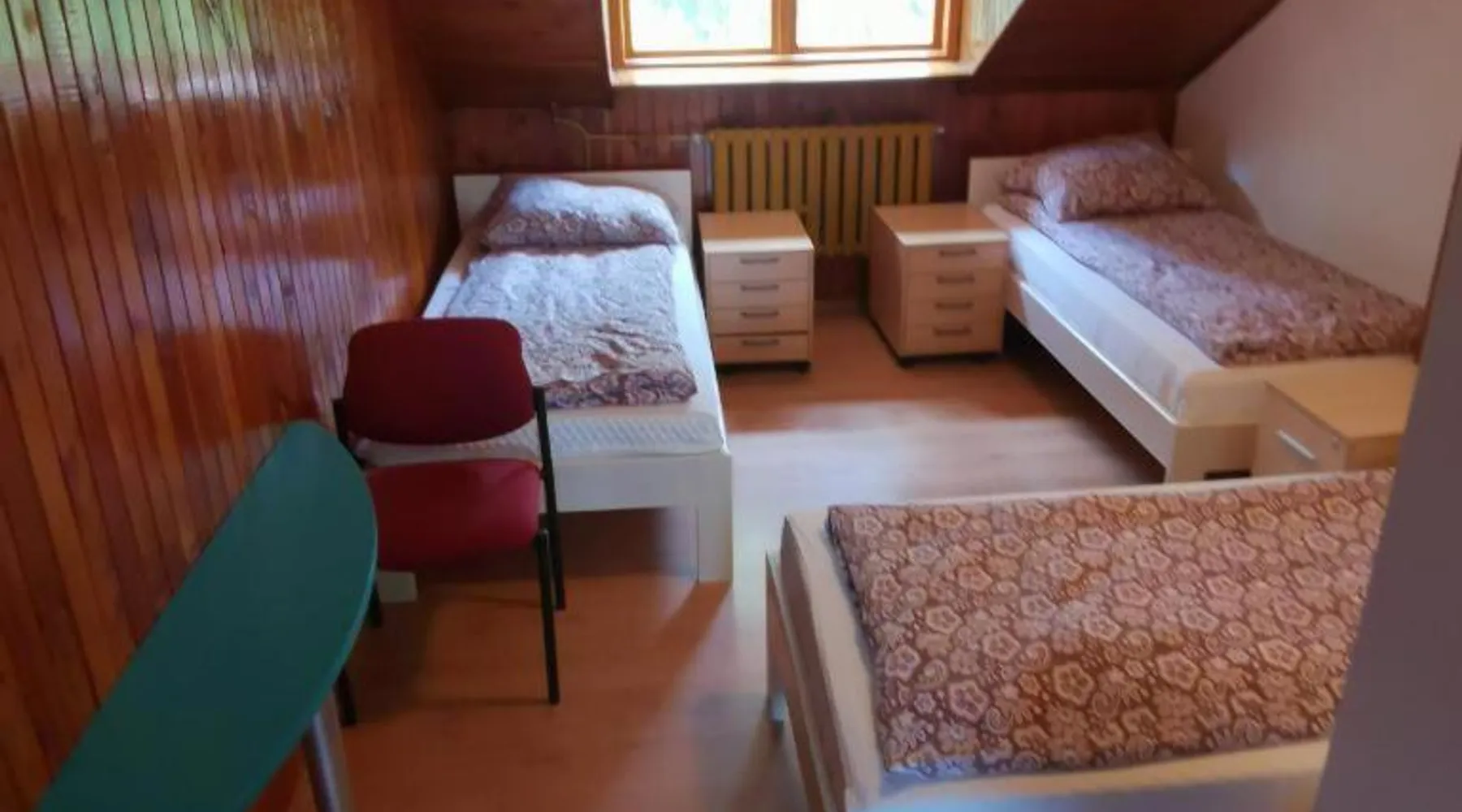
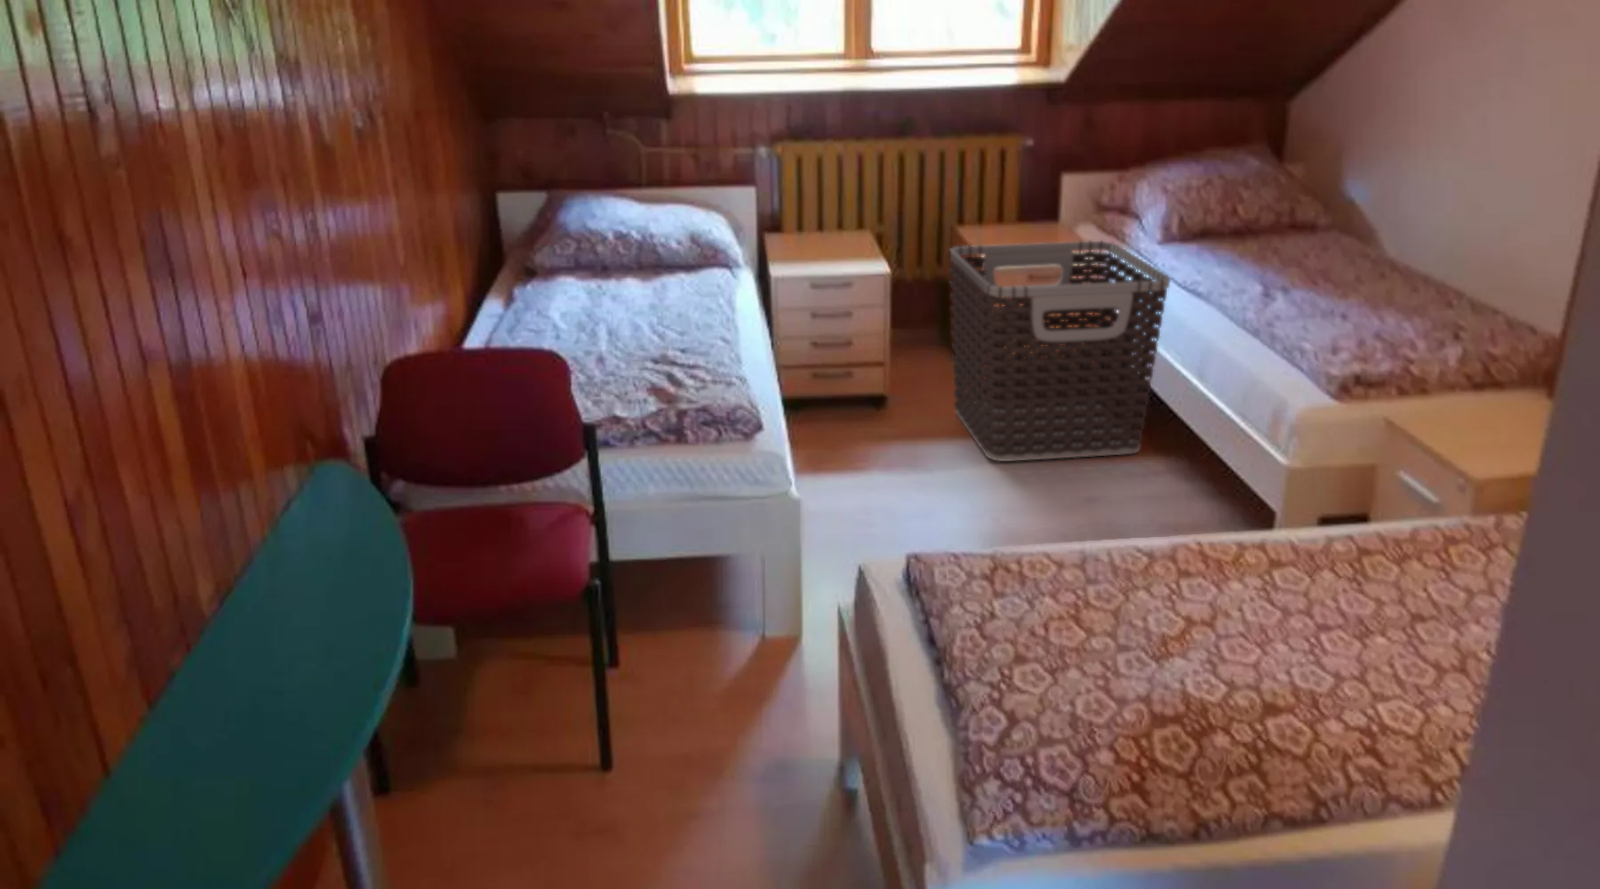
+ clothes hamper (1048, 347)
